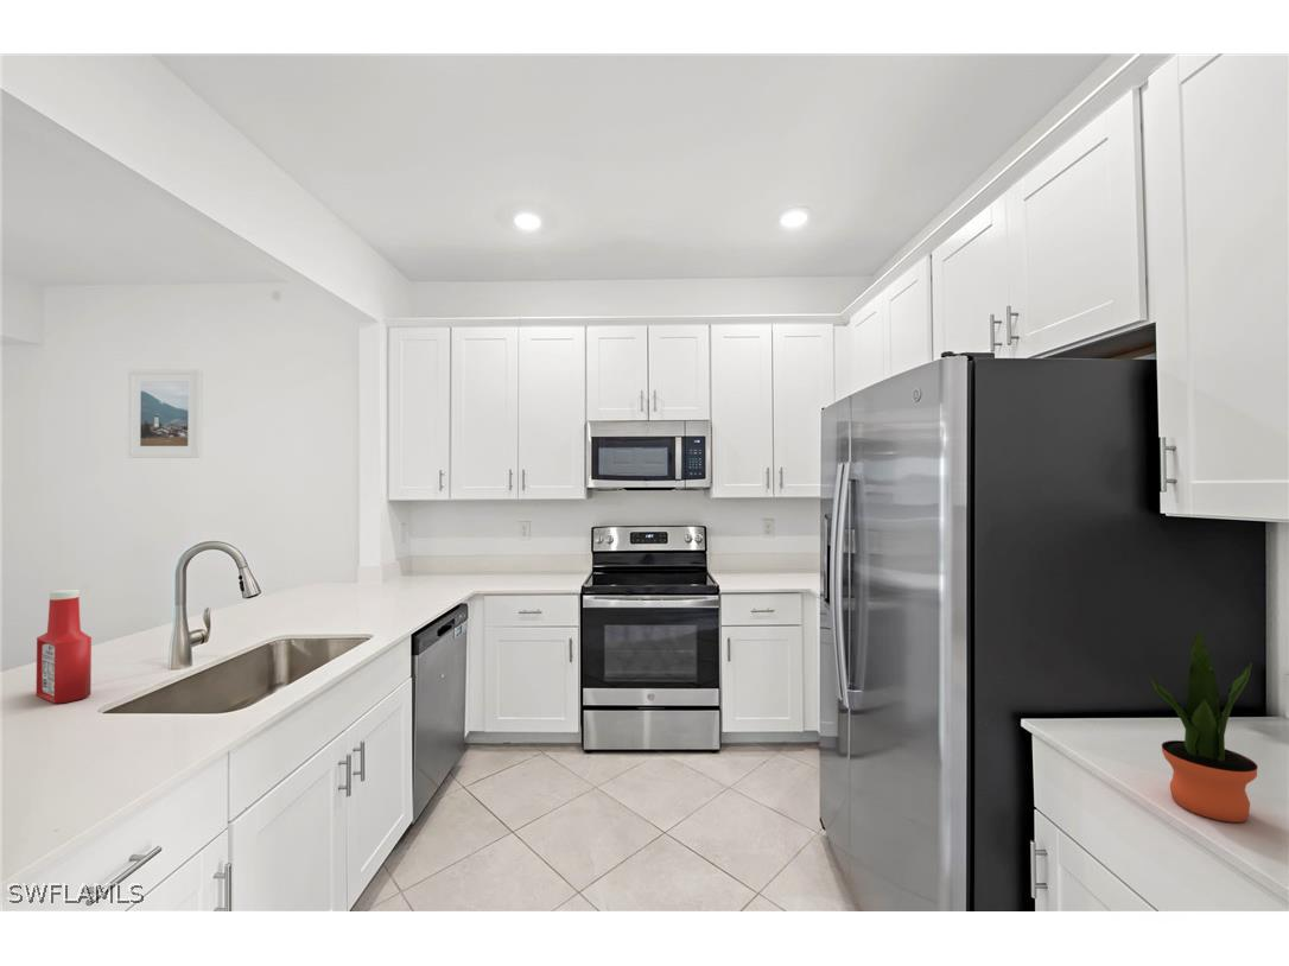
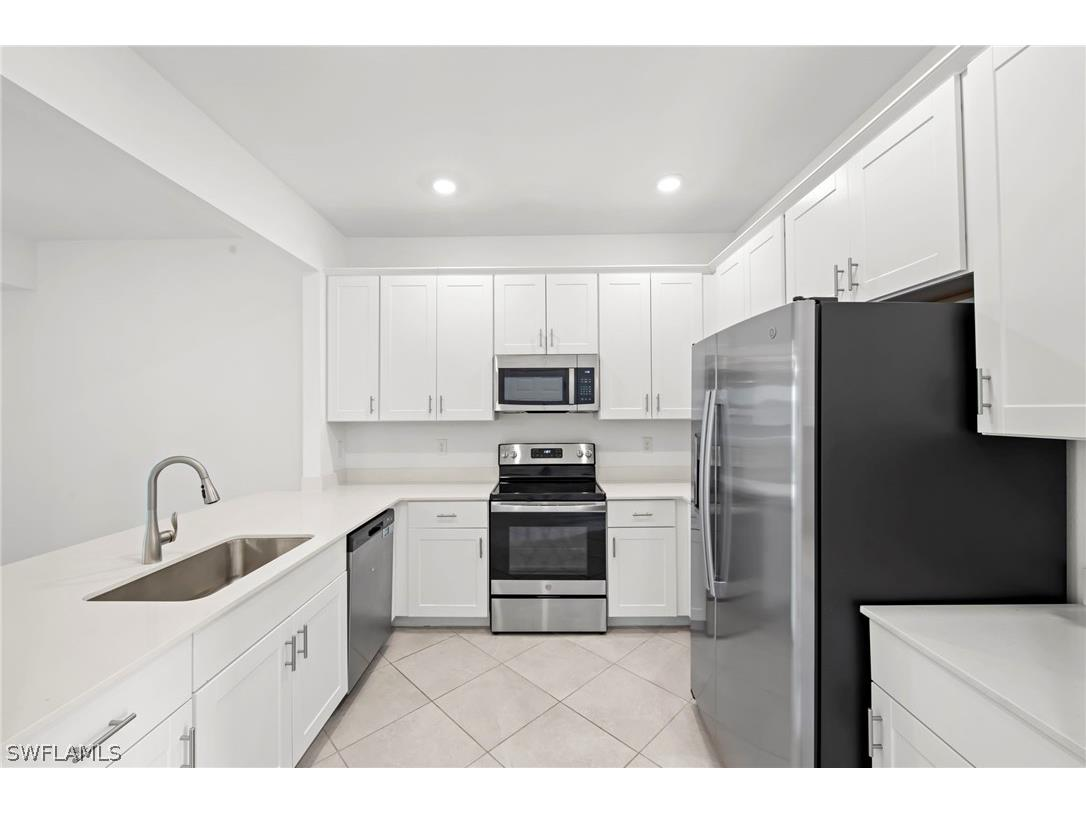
- potted plant (1200, 718)
- soap bottle (63, 642)
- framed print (165, 413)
